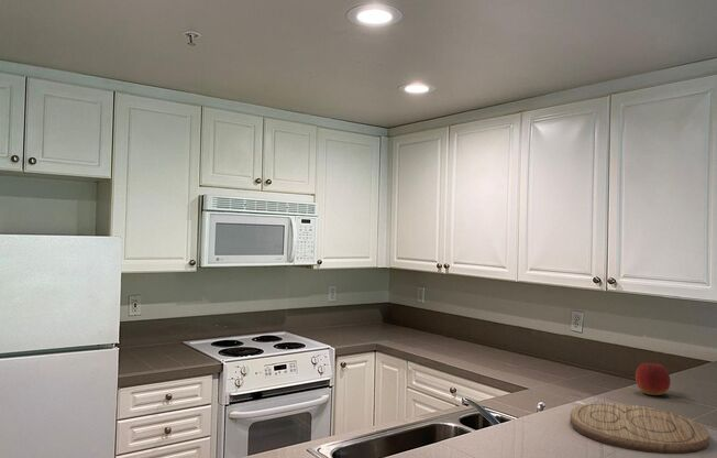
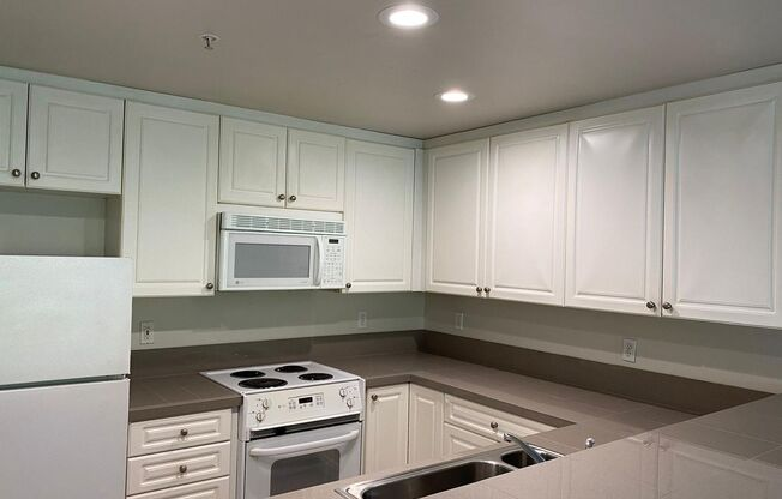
- cutting board (636, 426)
- apple (652, 378)
